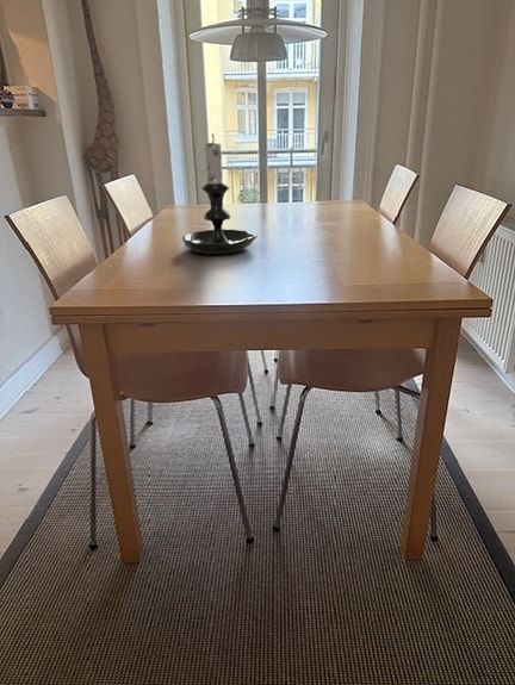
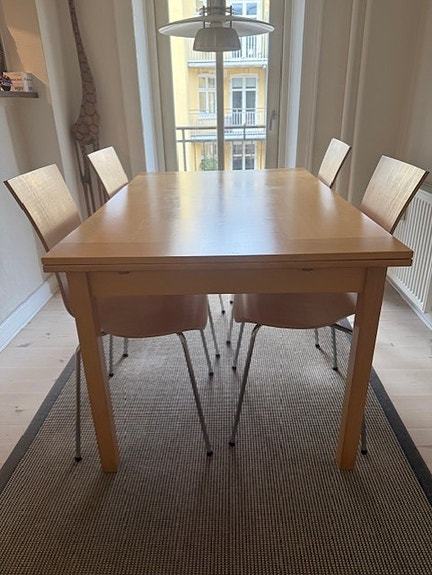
- candle holder (216, 194)
